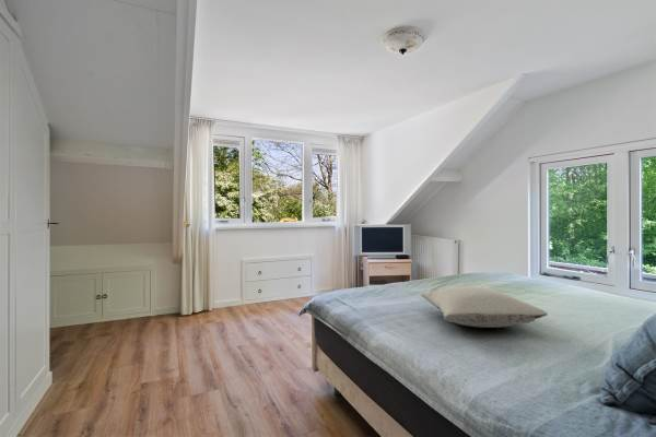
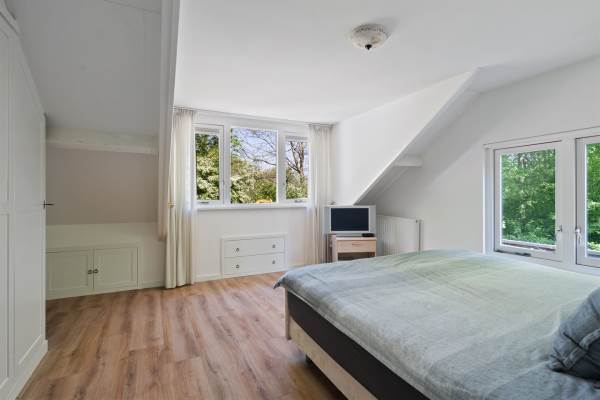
- pillow (475, 304)
